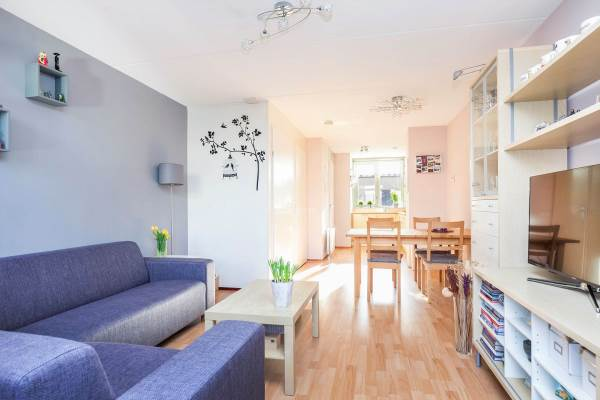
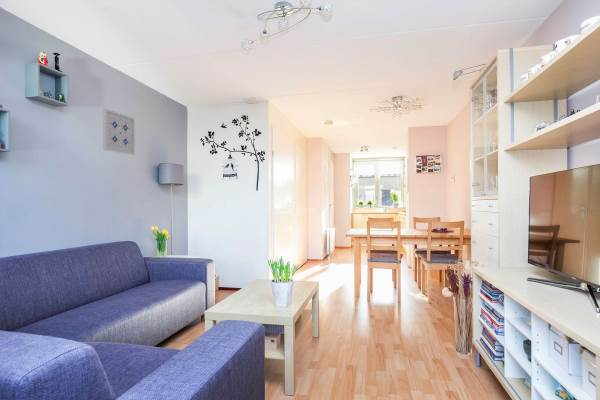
+ wall art (119, 133)
